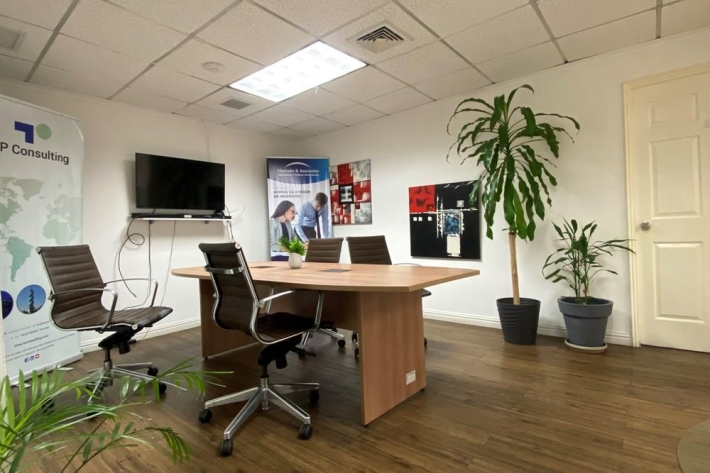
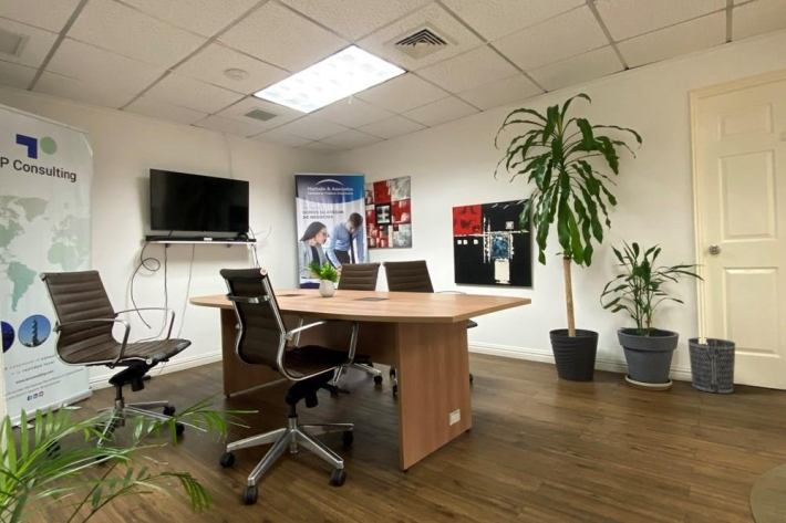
+ wastebasket (711, 364)
